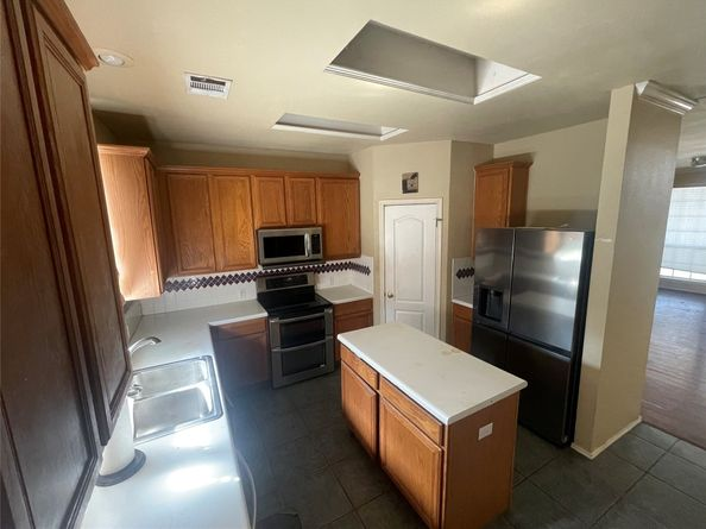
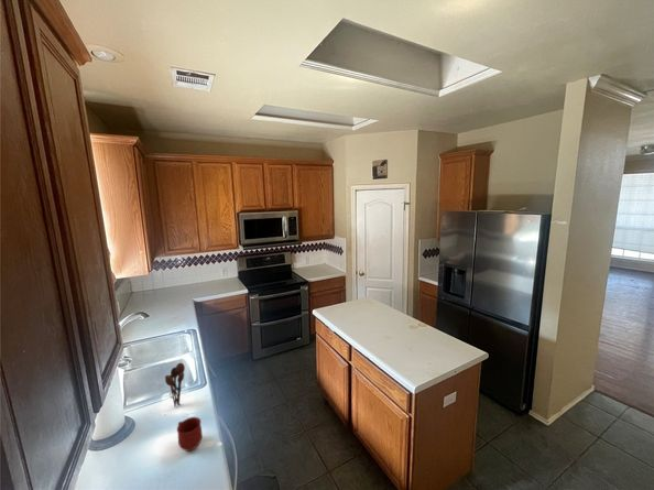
+ mug (187, 433)
+ utensil holder (176, 385)
